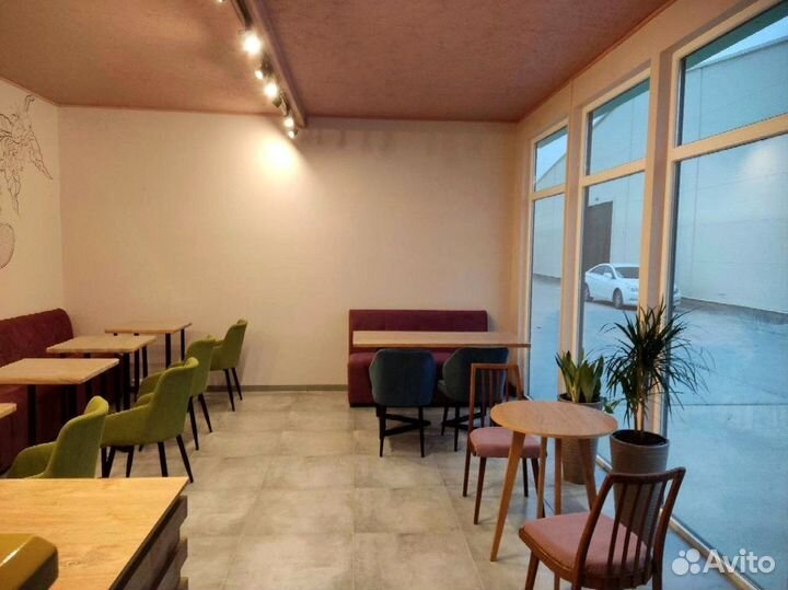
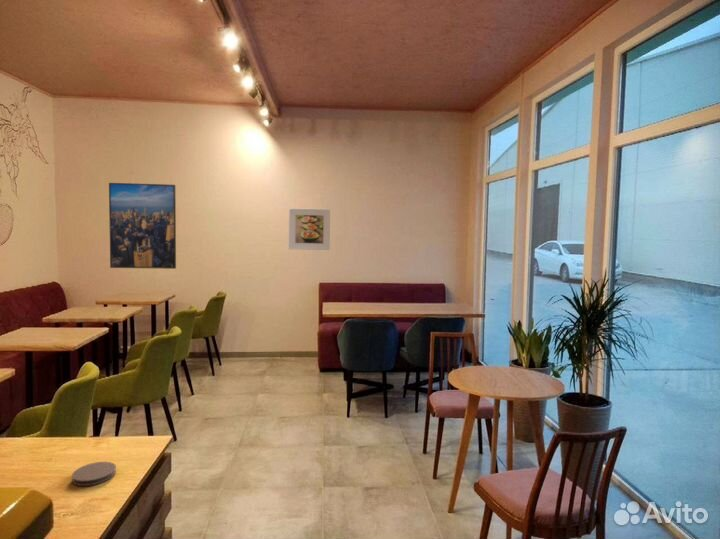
+ coaster (94, 473)
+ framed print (142, 226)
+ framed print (309, 229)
